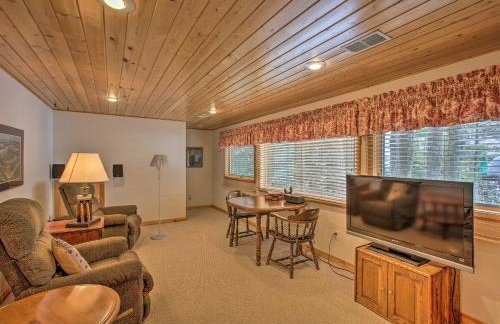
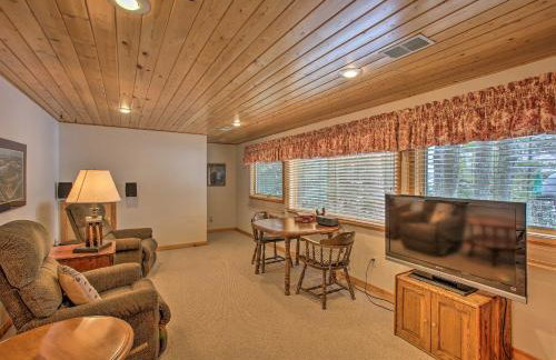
- floor lamp (159, 196)
